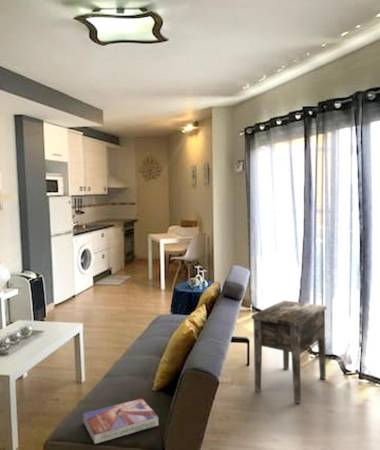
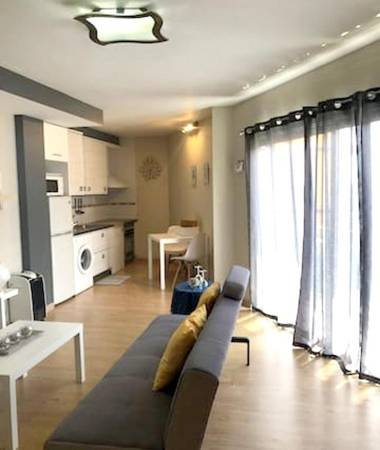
- textbook (120, 419)
- side table (290, 347)
